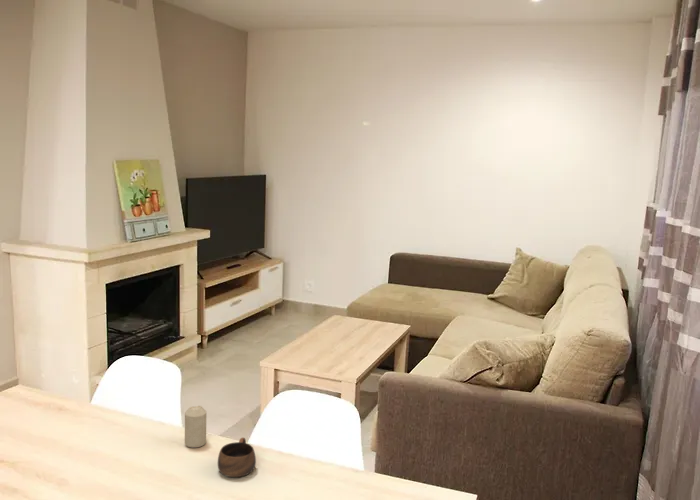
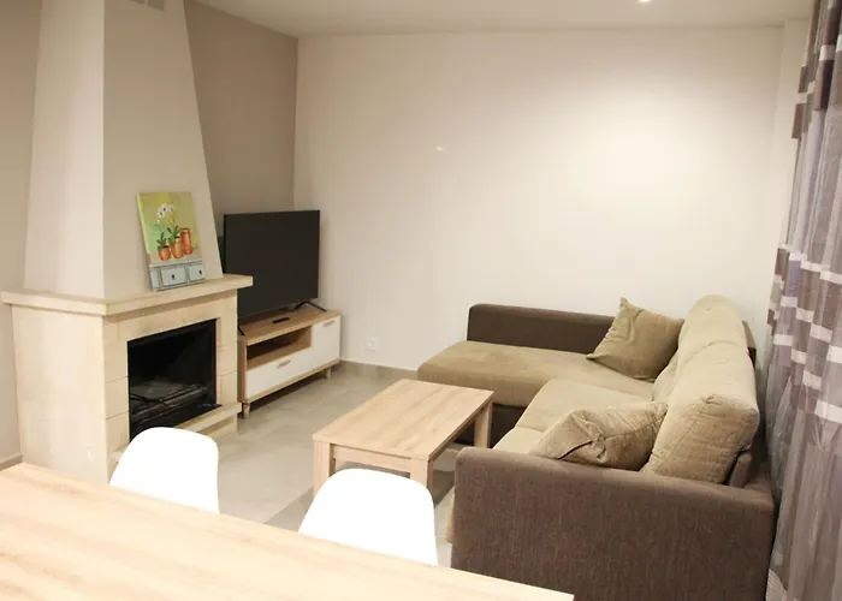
- cup (239, 456)
- candle (195, 425)
